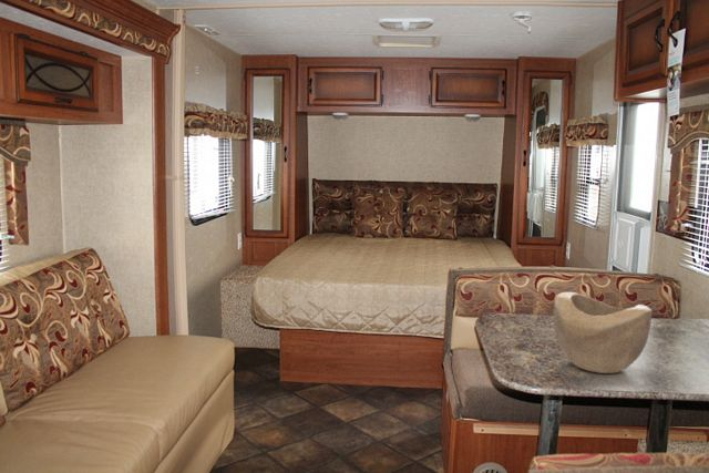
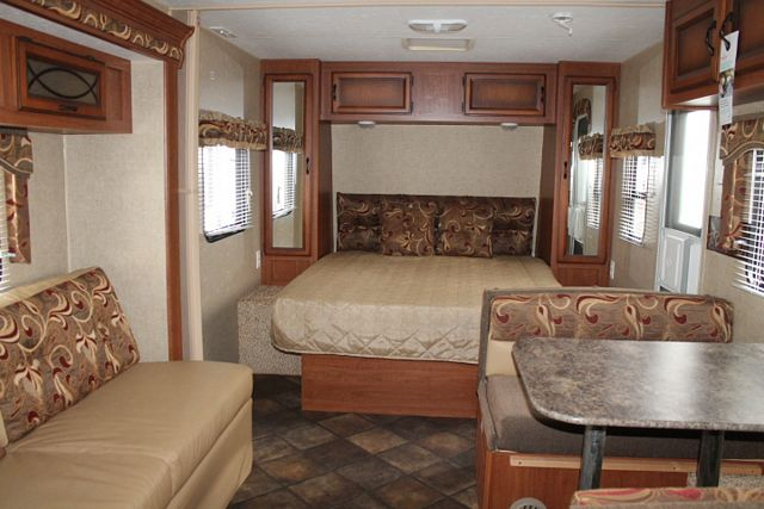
- decorative bowl (599, 332)
